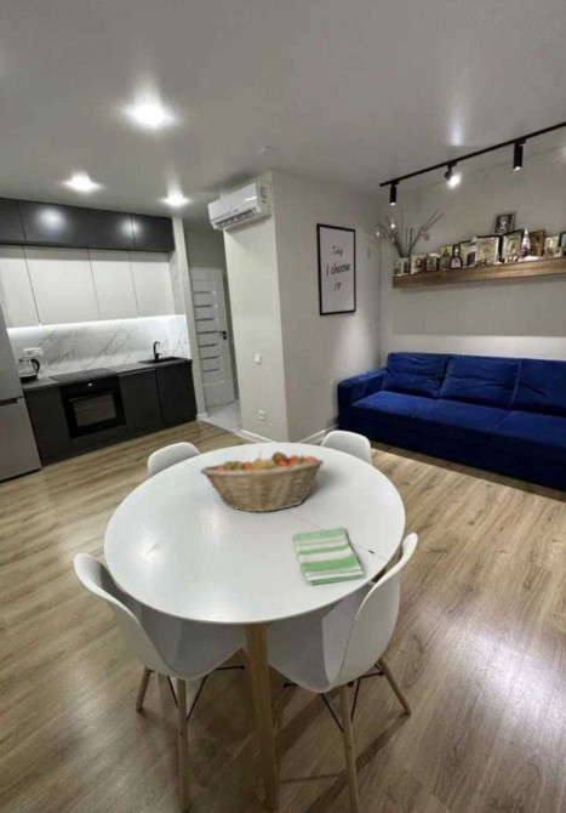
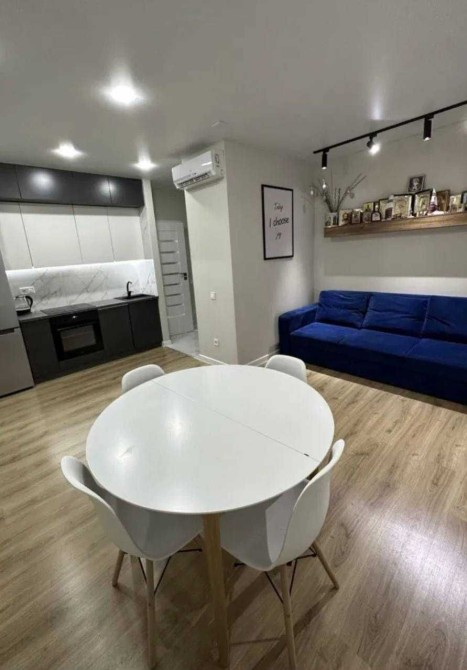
- fruit basket (262, 474)
- dish towel (326, 552)
